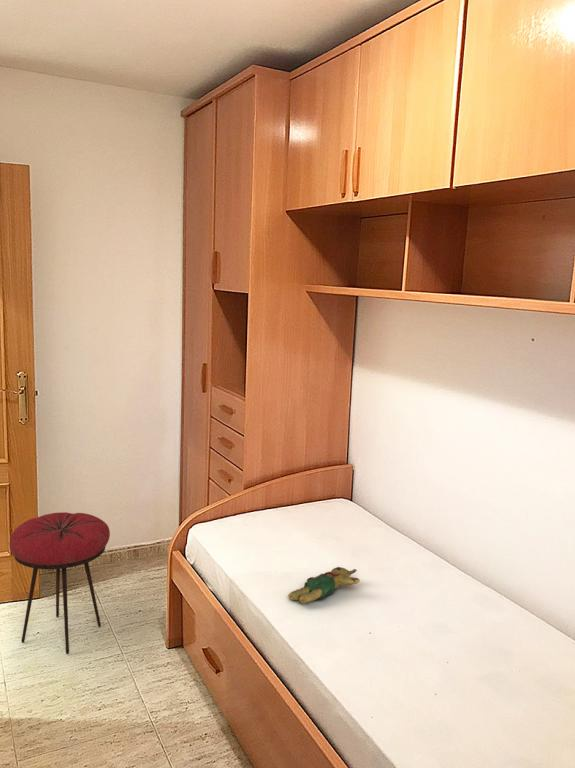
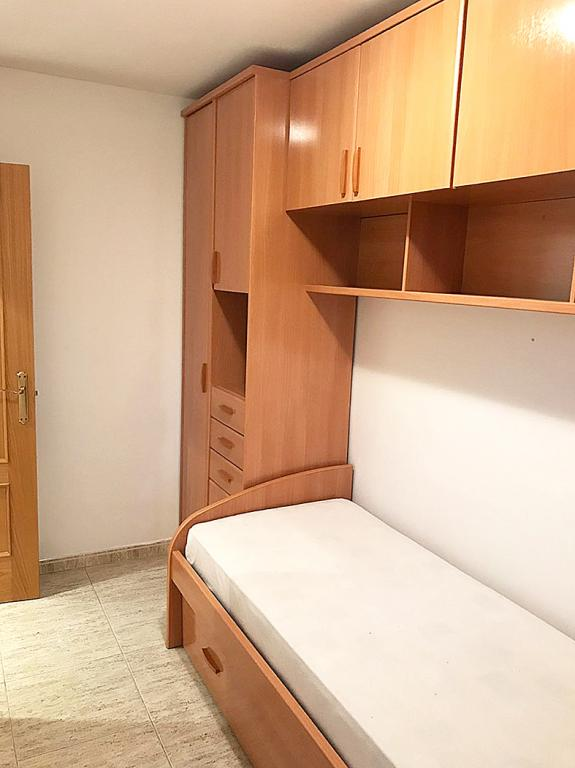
- teddy bear (323, 582)
- stool (62, 579)
